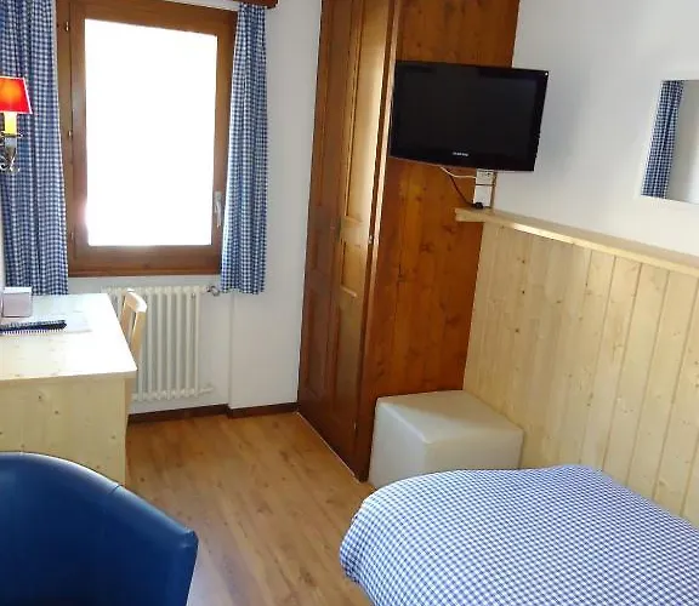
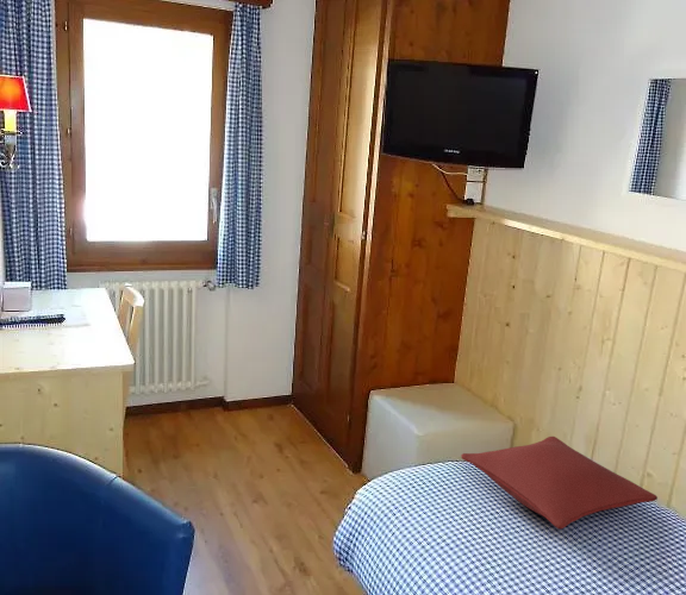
+ pillow (555, 478)
